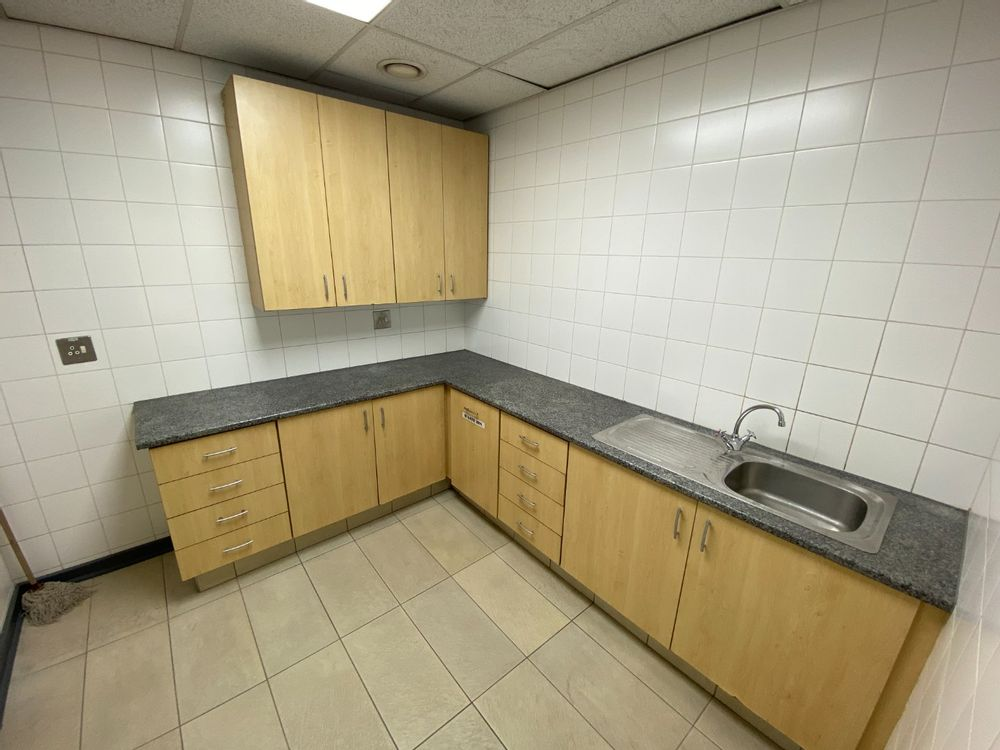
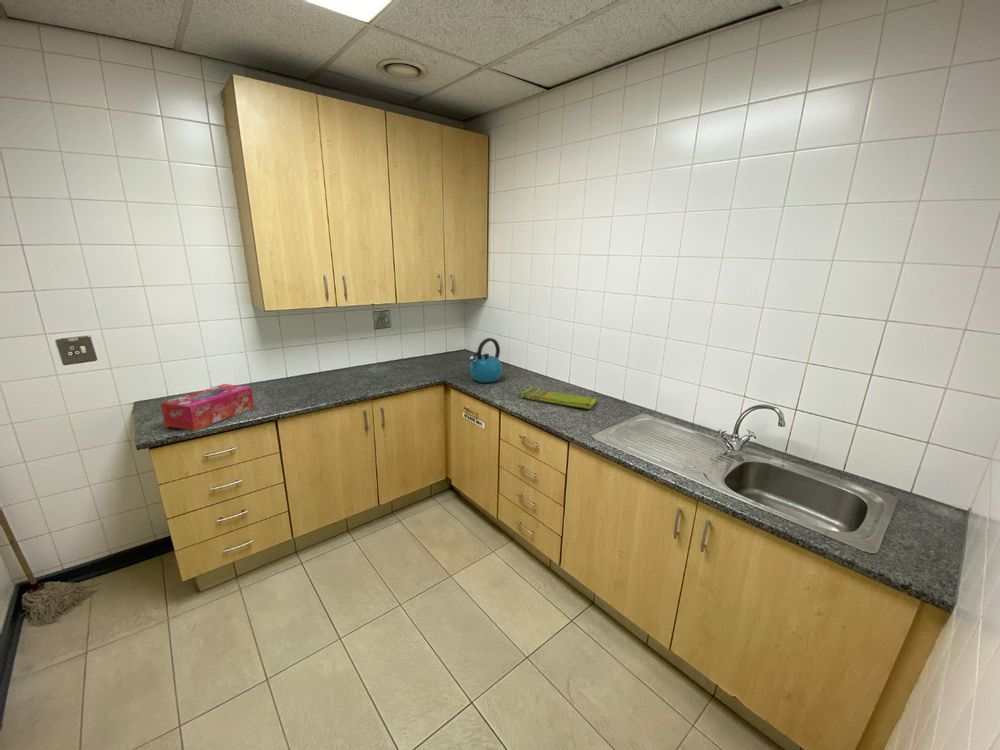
+ dish towel (558, 396)
+ kettle (484, 359)
+ tissue box (210, 405)
